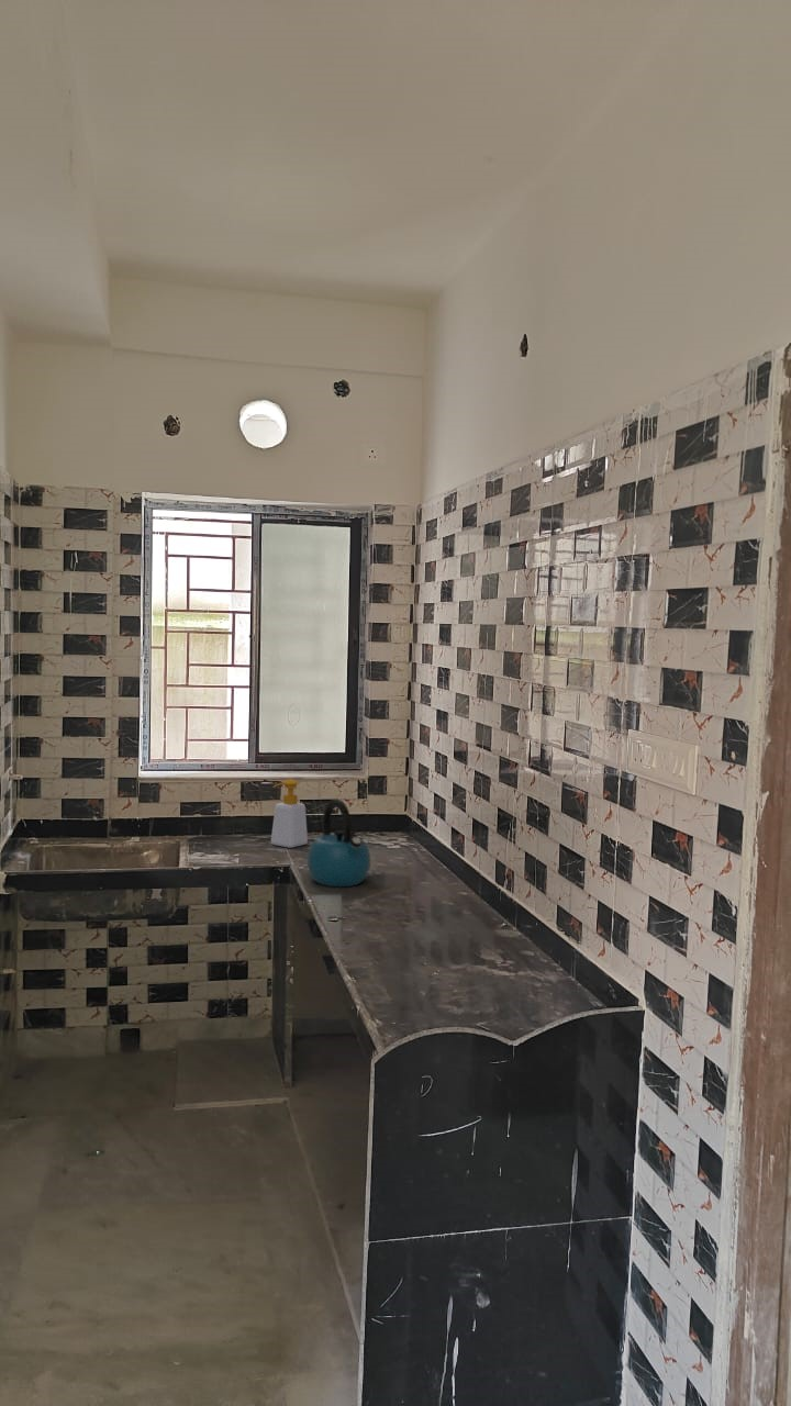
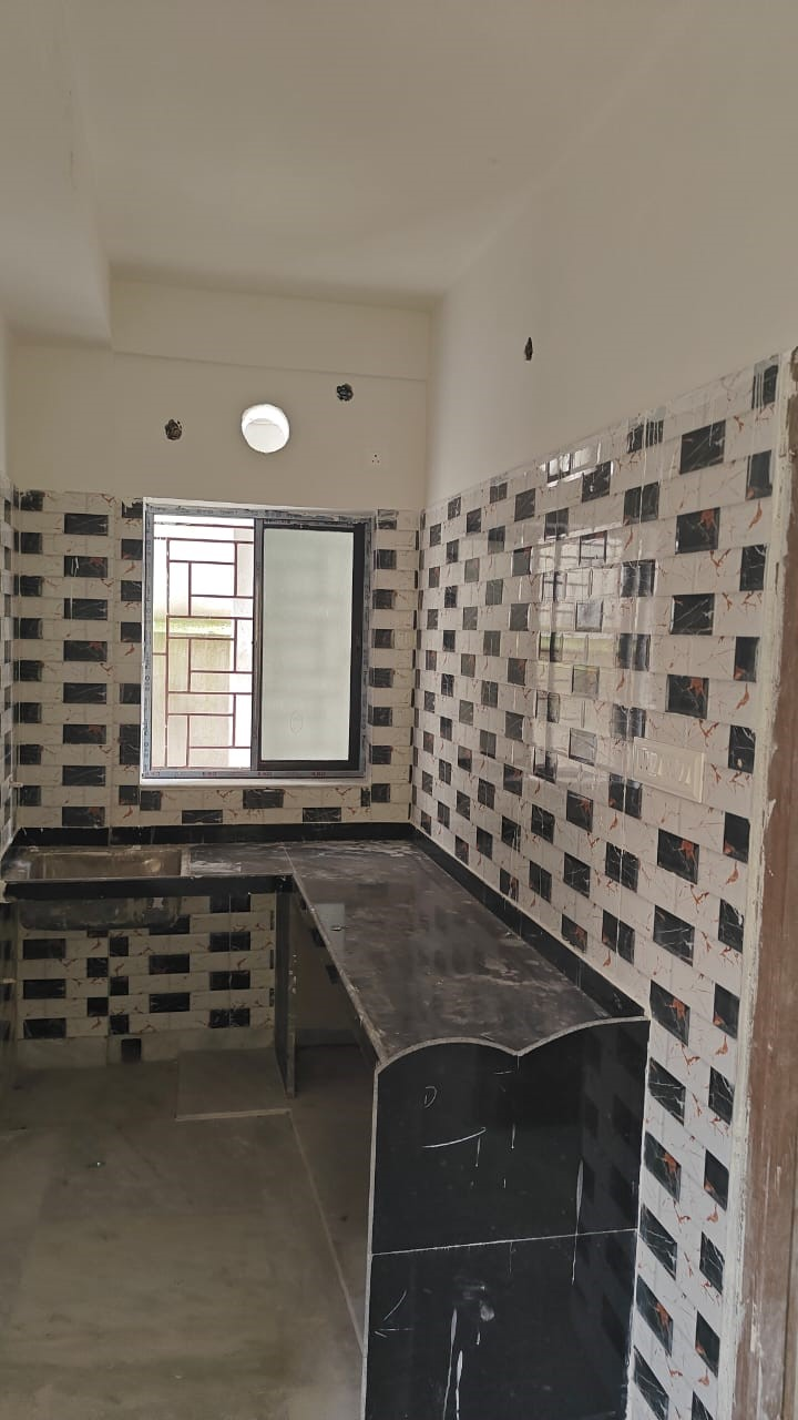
- kettle (341, 843)
- soap bottle (286, 813)
